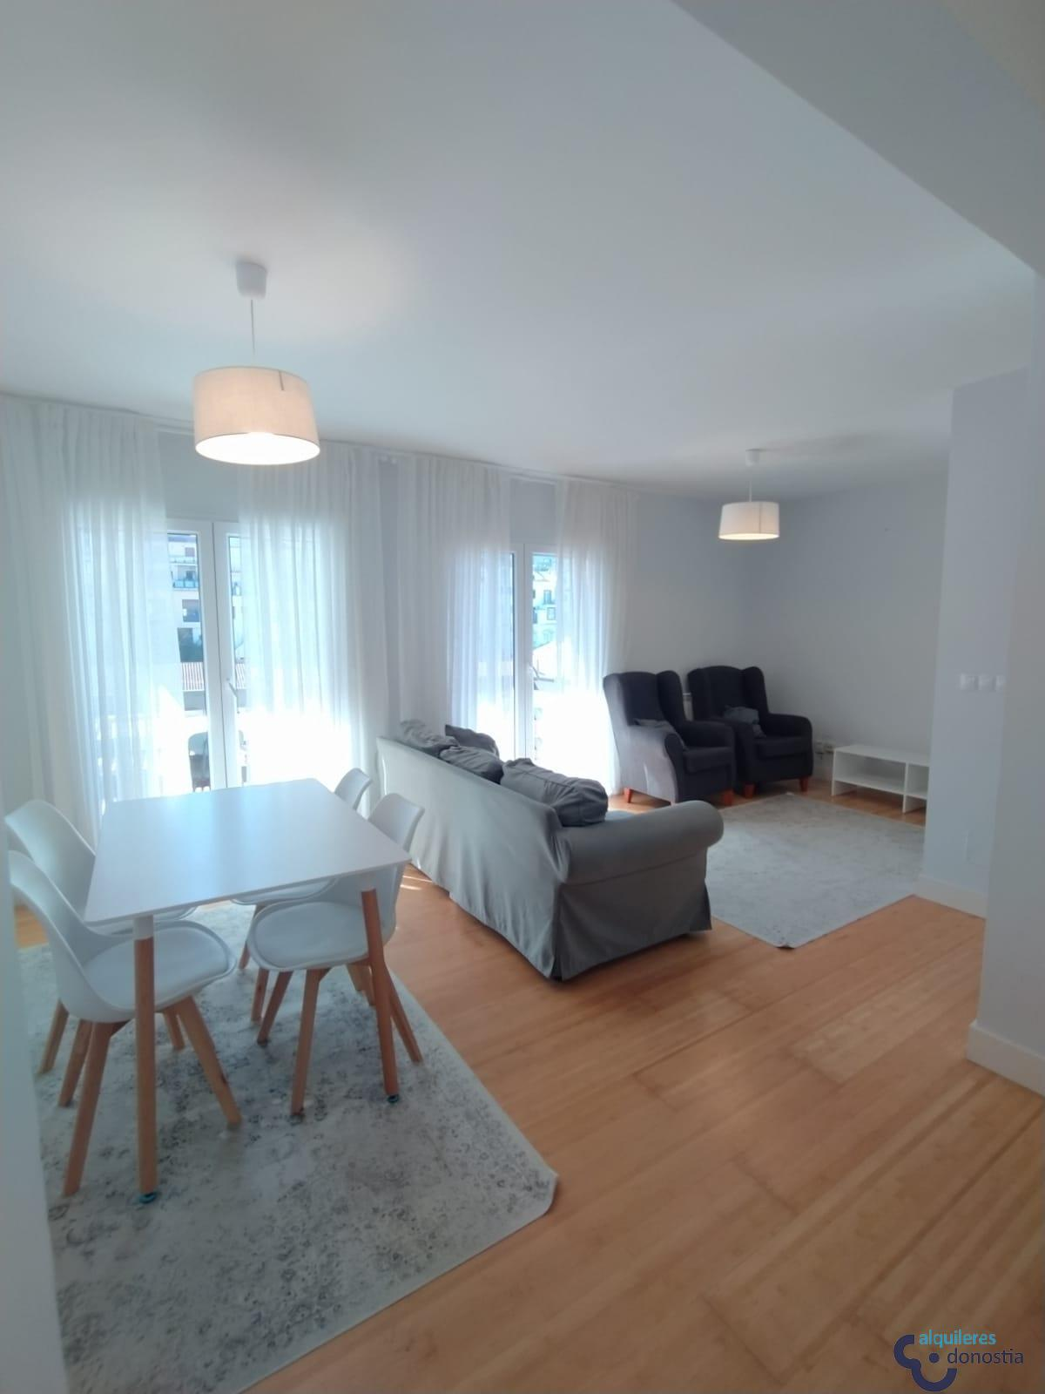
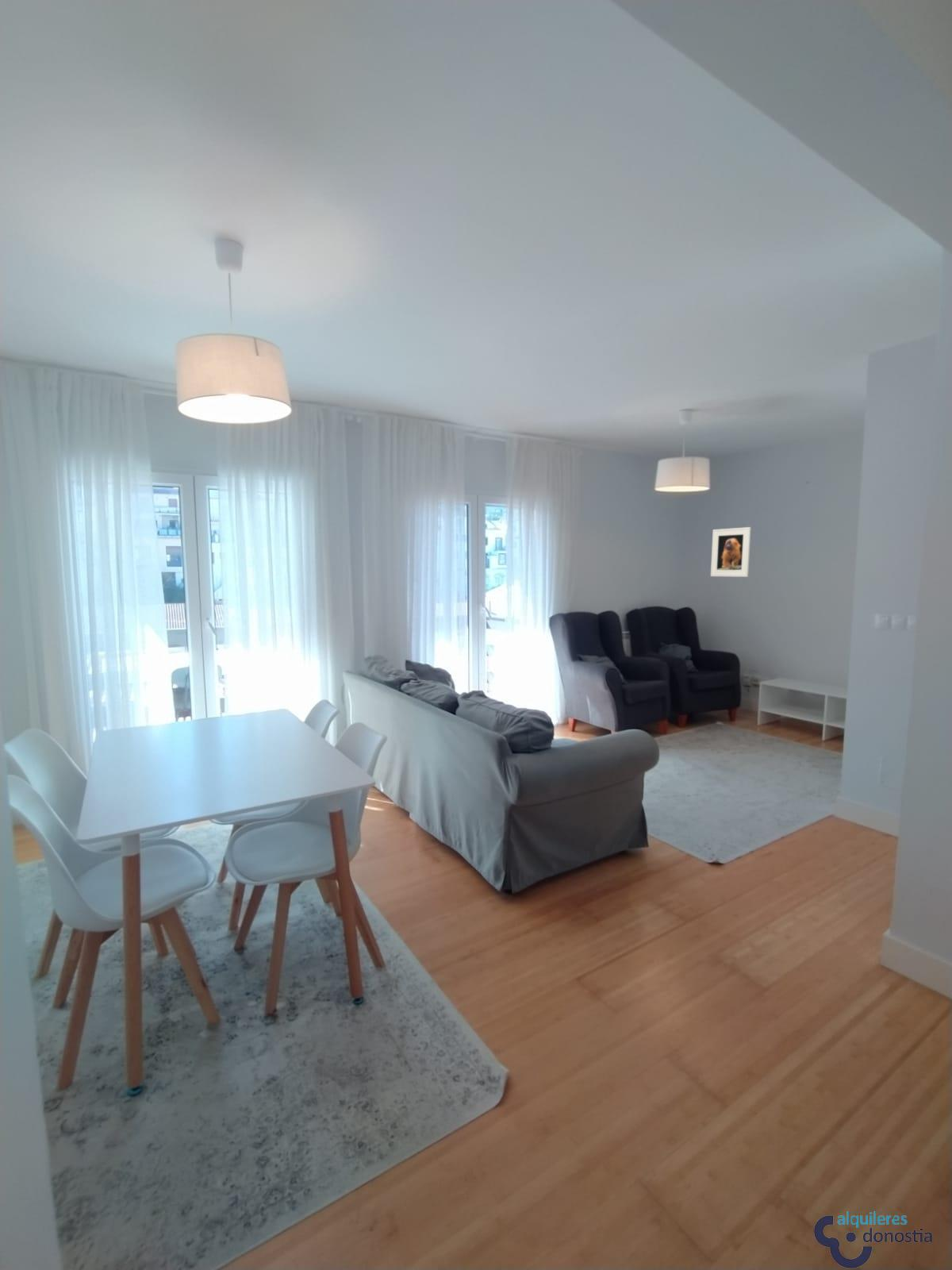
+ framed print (730, 552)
